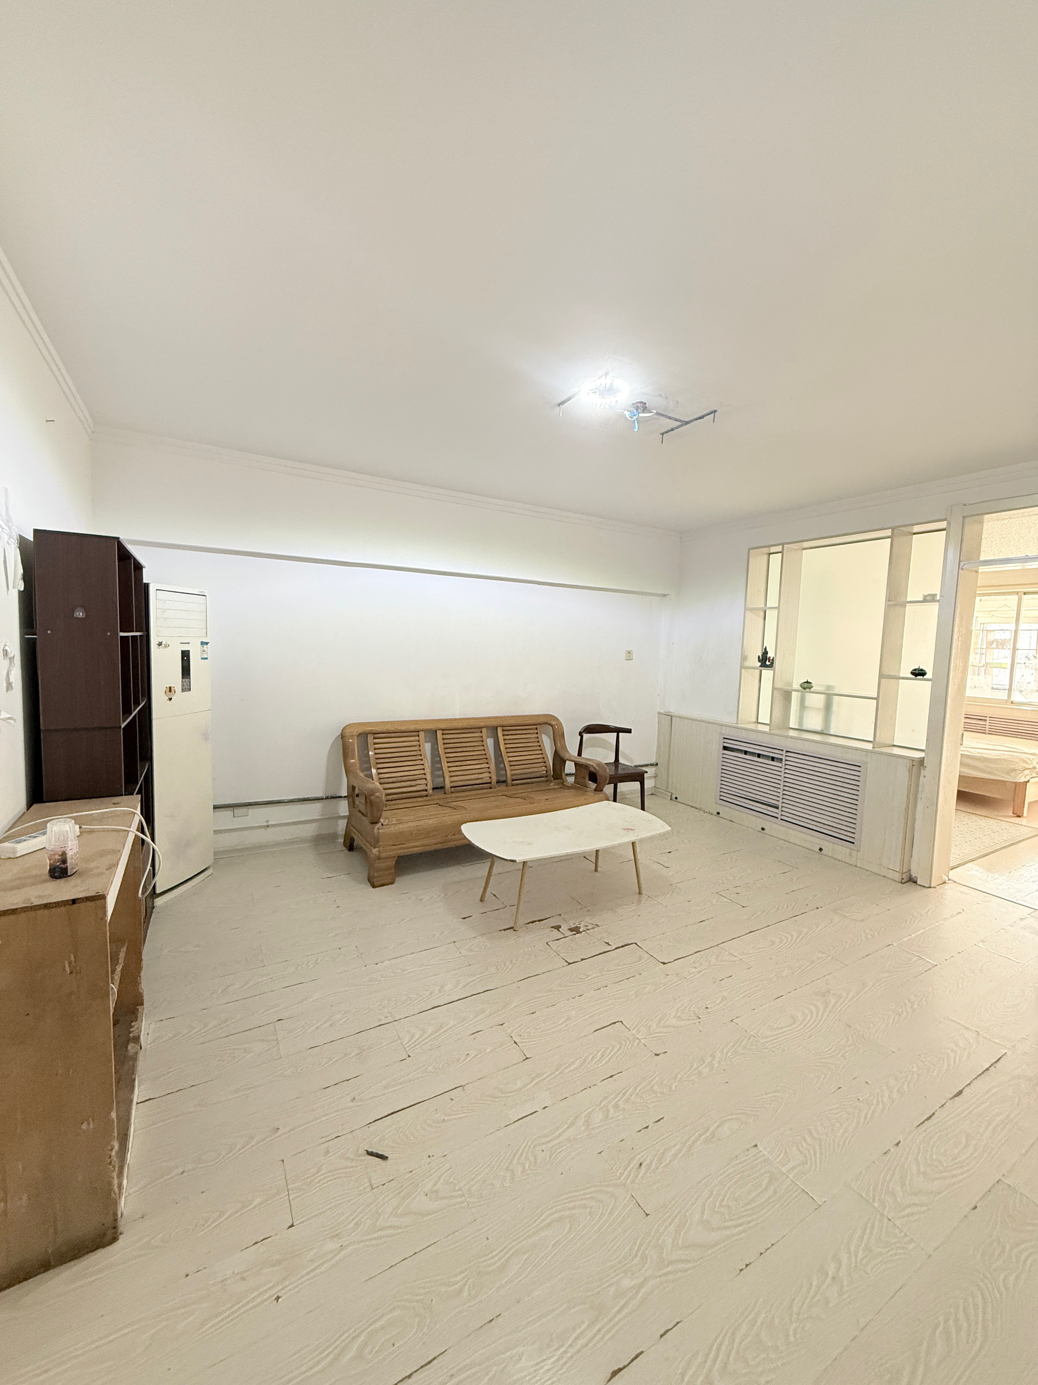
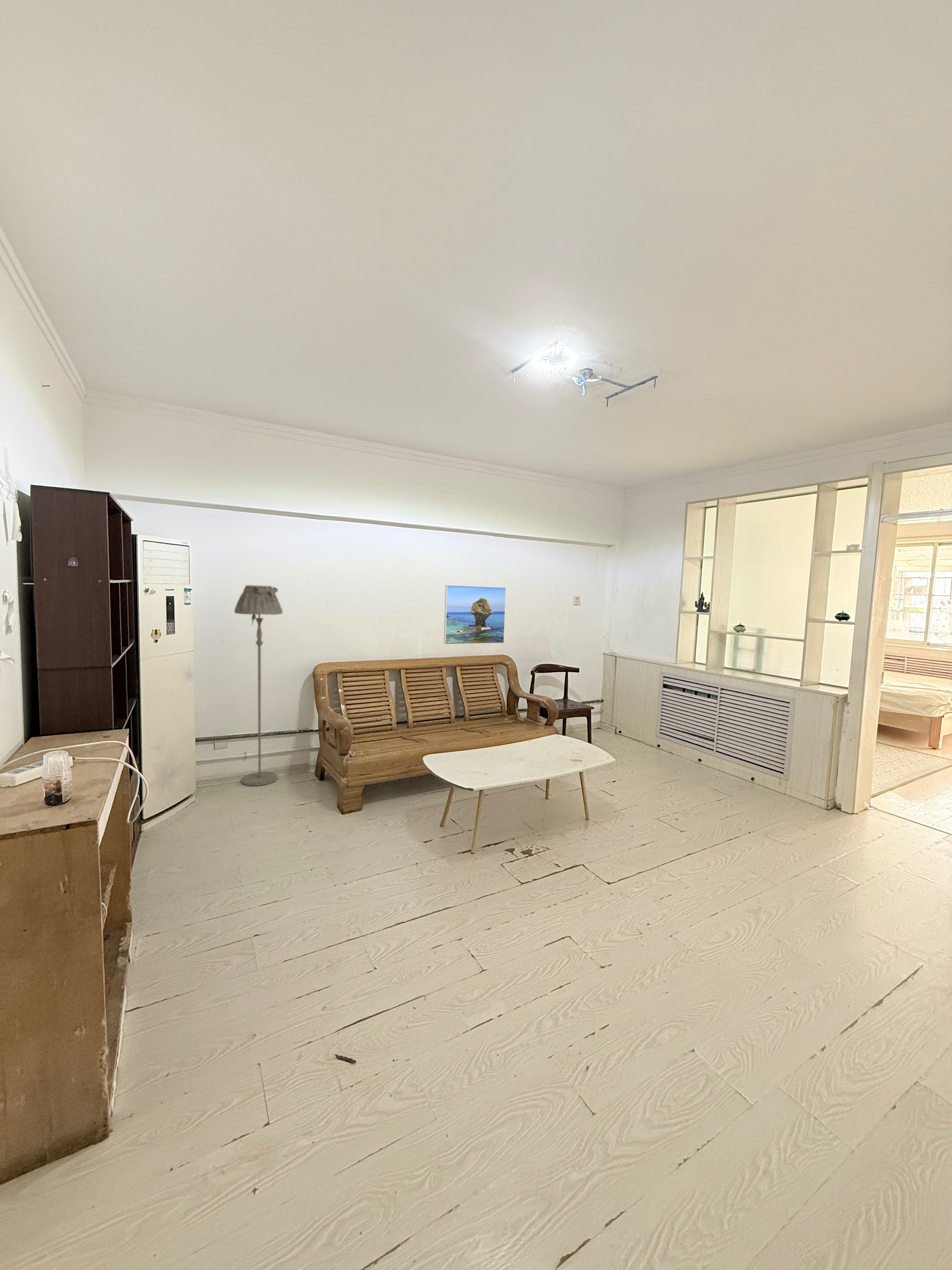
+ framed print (476, 615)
+ floor lamp (259, 684)
